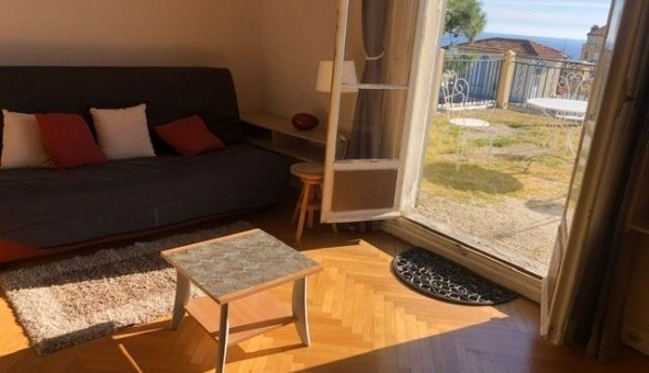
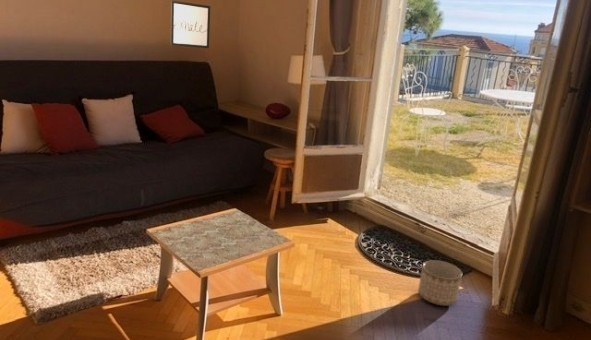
+ wall art (190, 25)
+ planter (439, 283)
